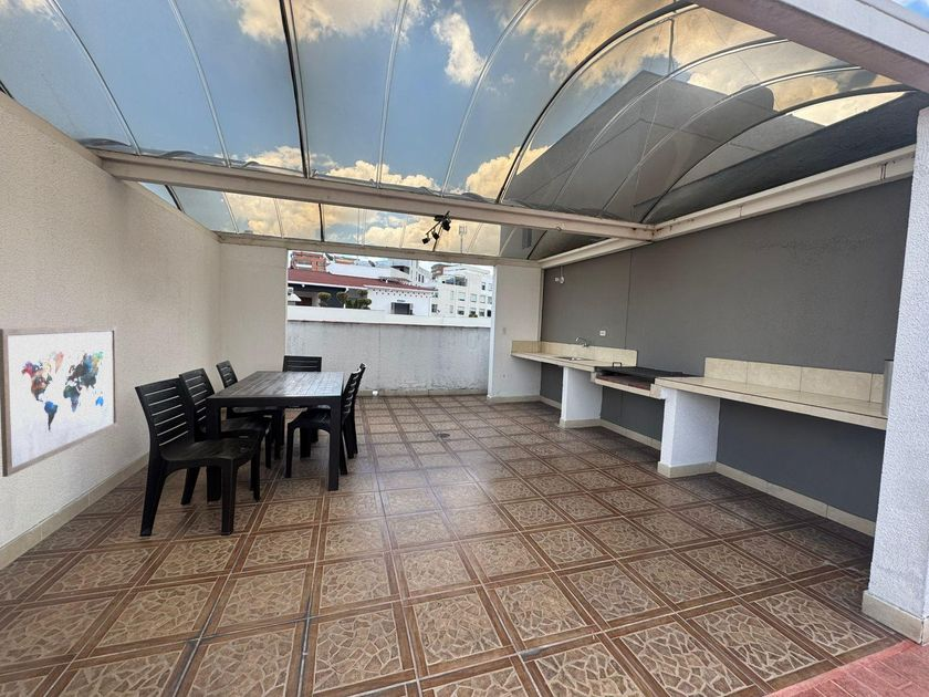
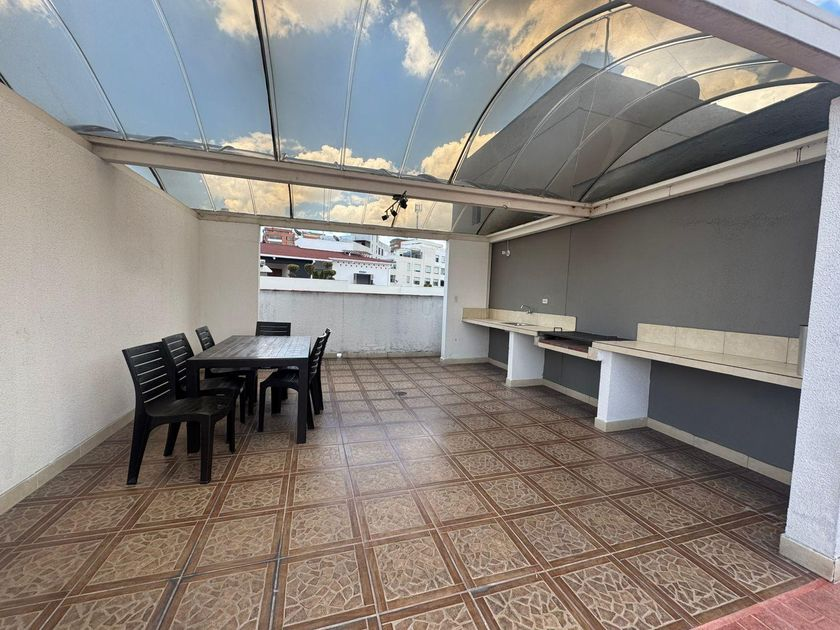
- wall art (70, 387)
